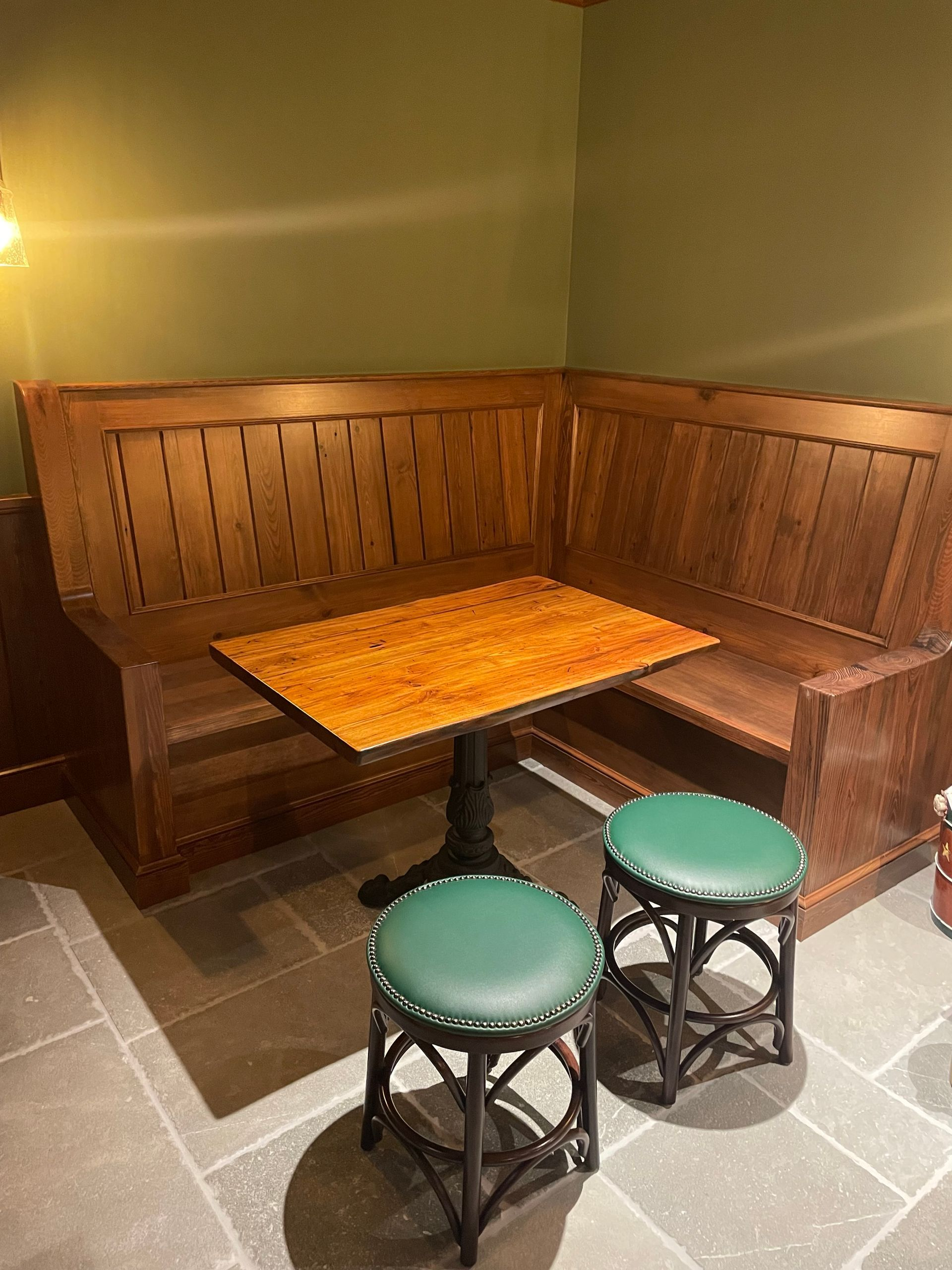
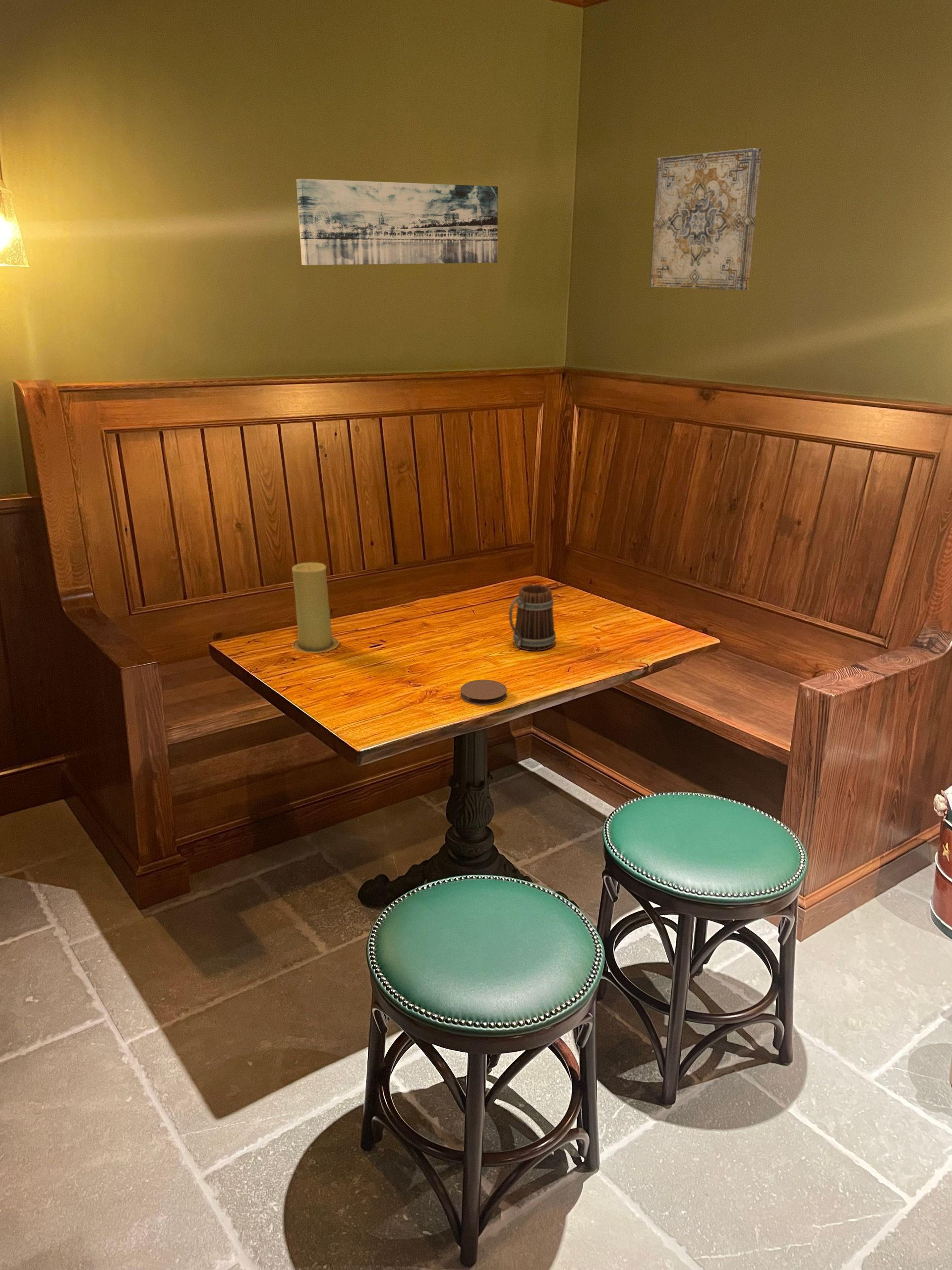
+ wall art (702, 222)
+ beer mug (529, 619)
+ coaster (483, 692)
+ candle (312, 606)
+ wall art (404, 224)
